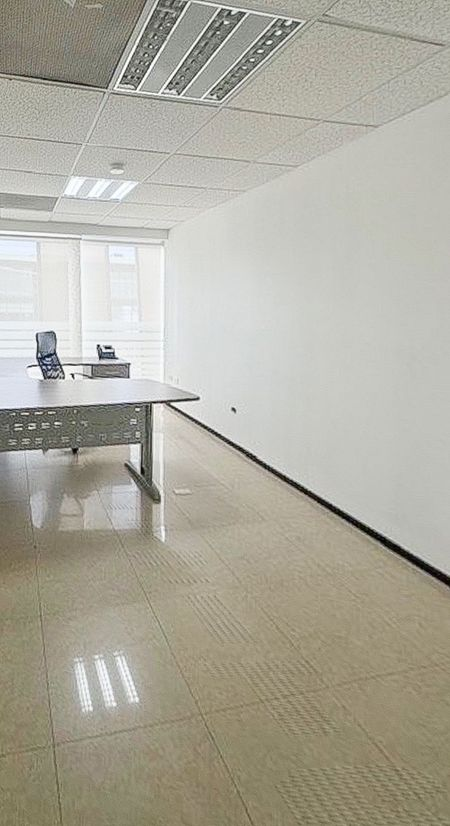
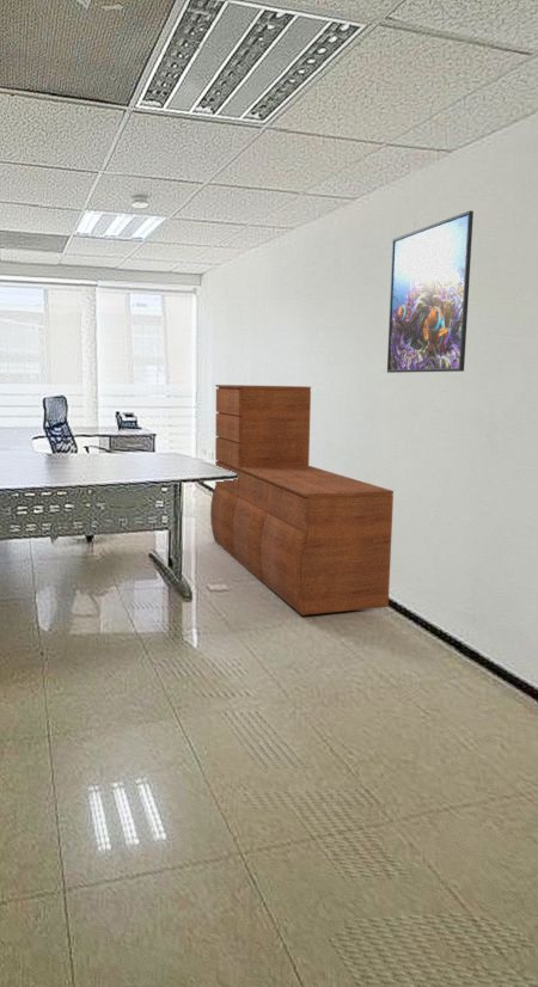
+ storage cabinet (287, 479)
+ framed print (424, 300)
